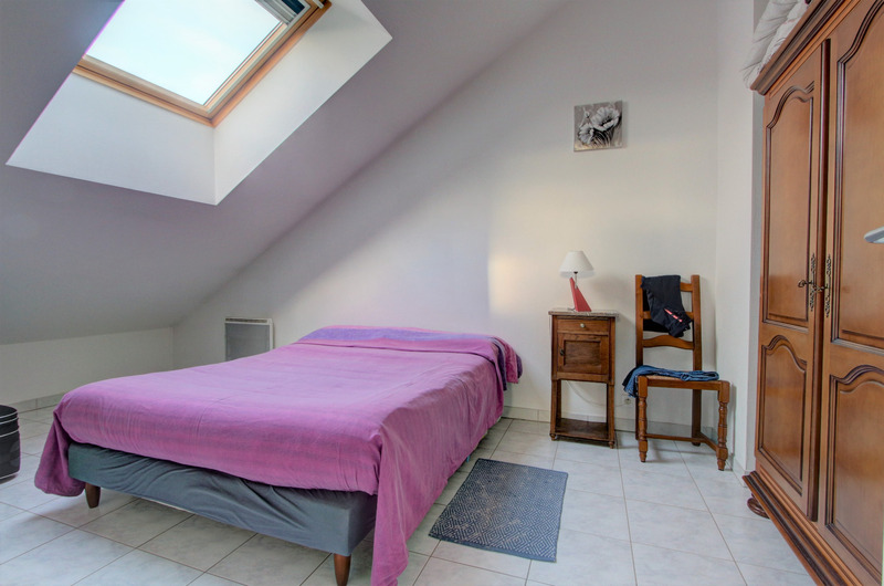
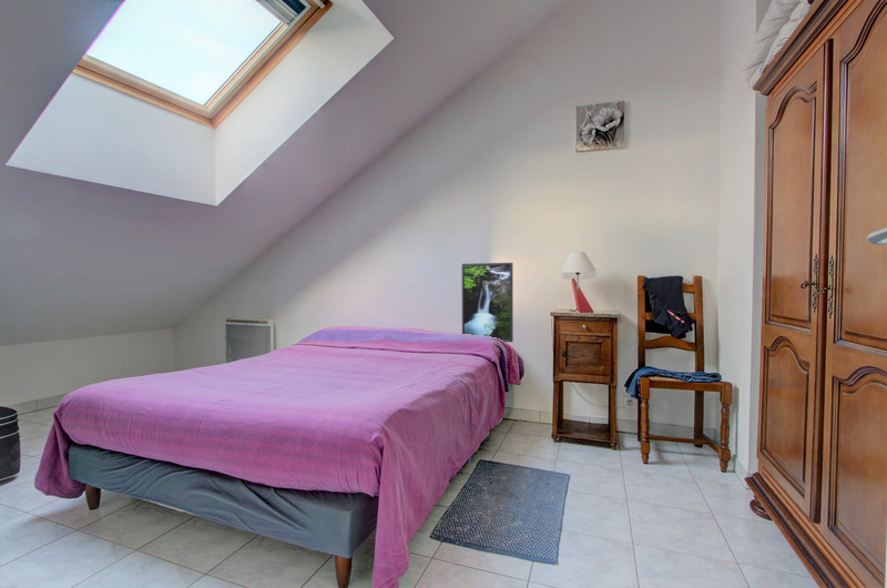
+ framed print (487, 302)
